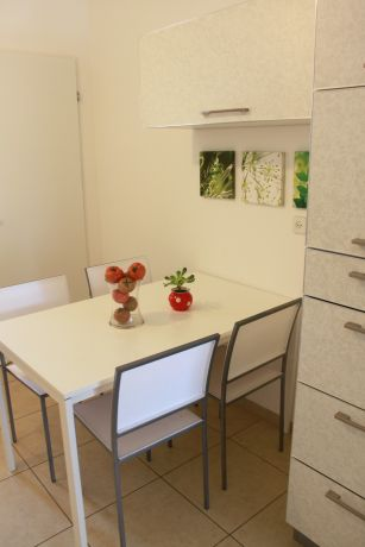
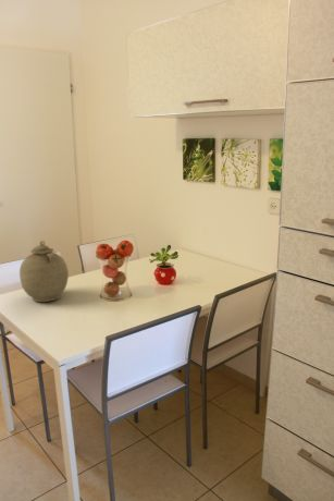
+ teapot (44, 269)
